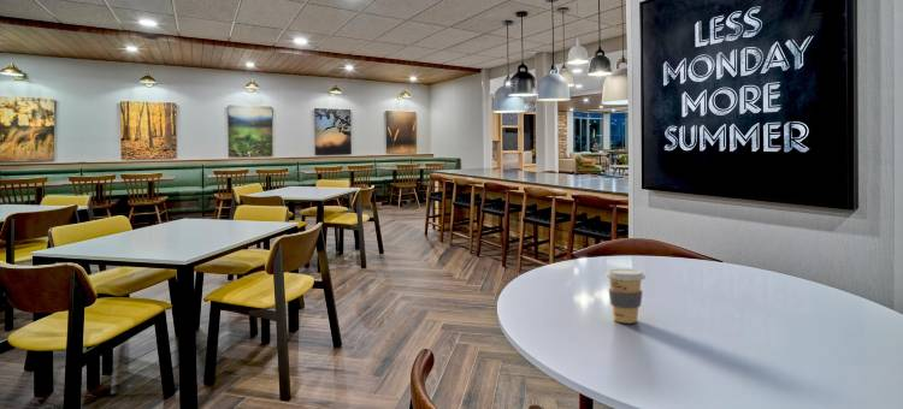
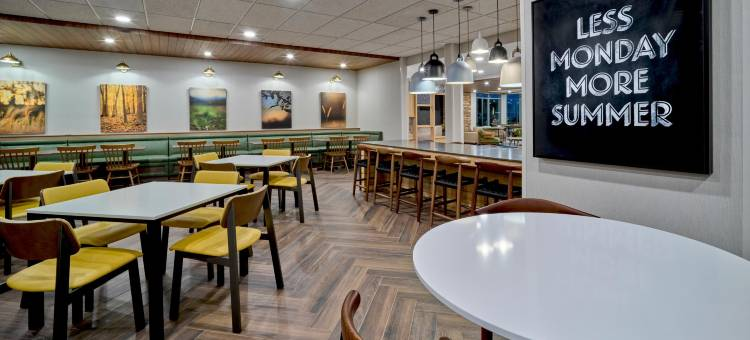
- coffee cup (625, 295)
